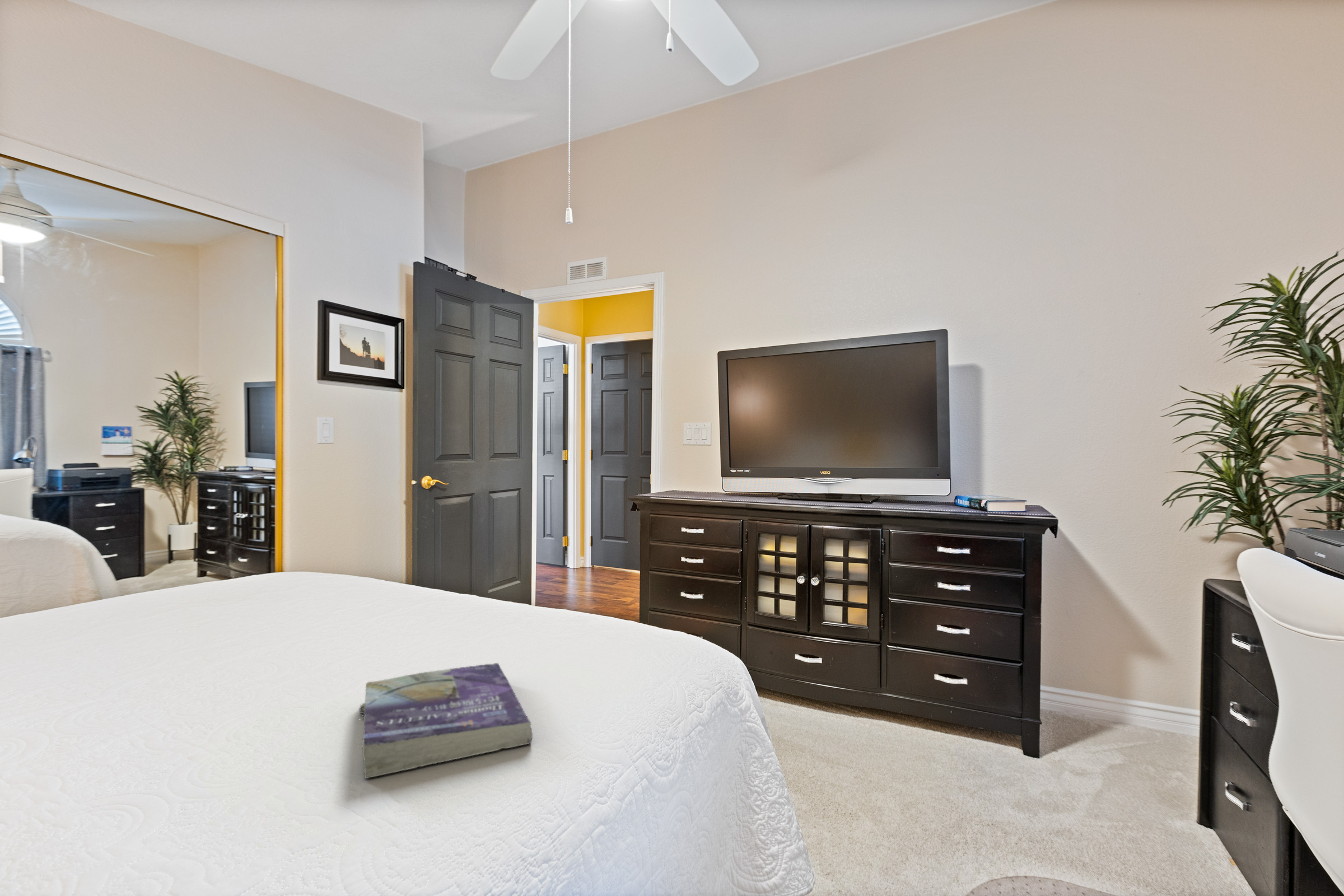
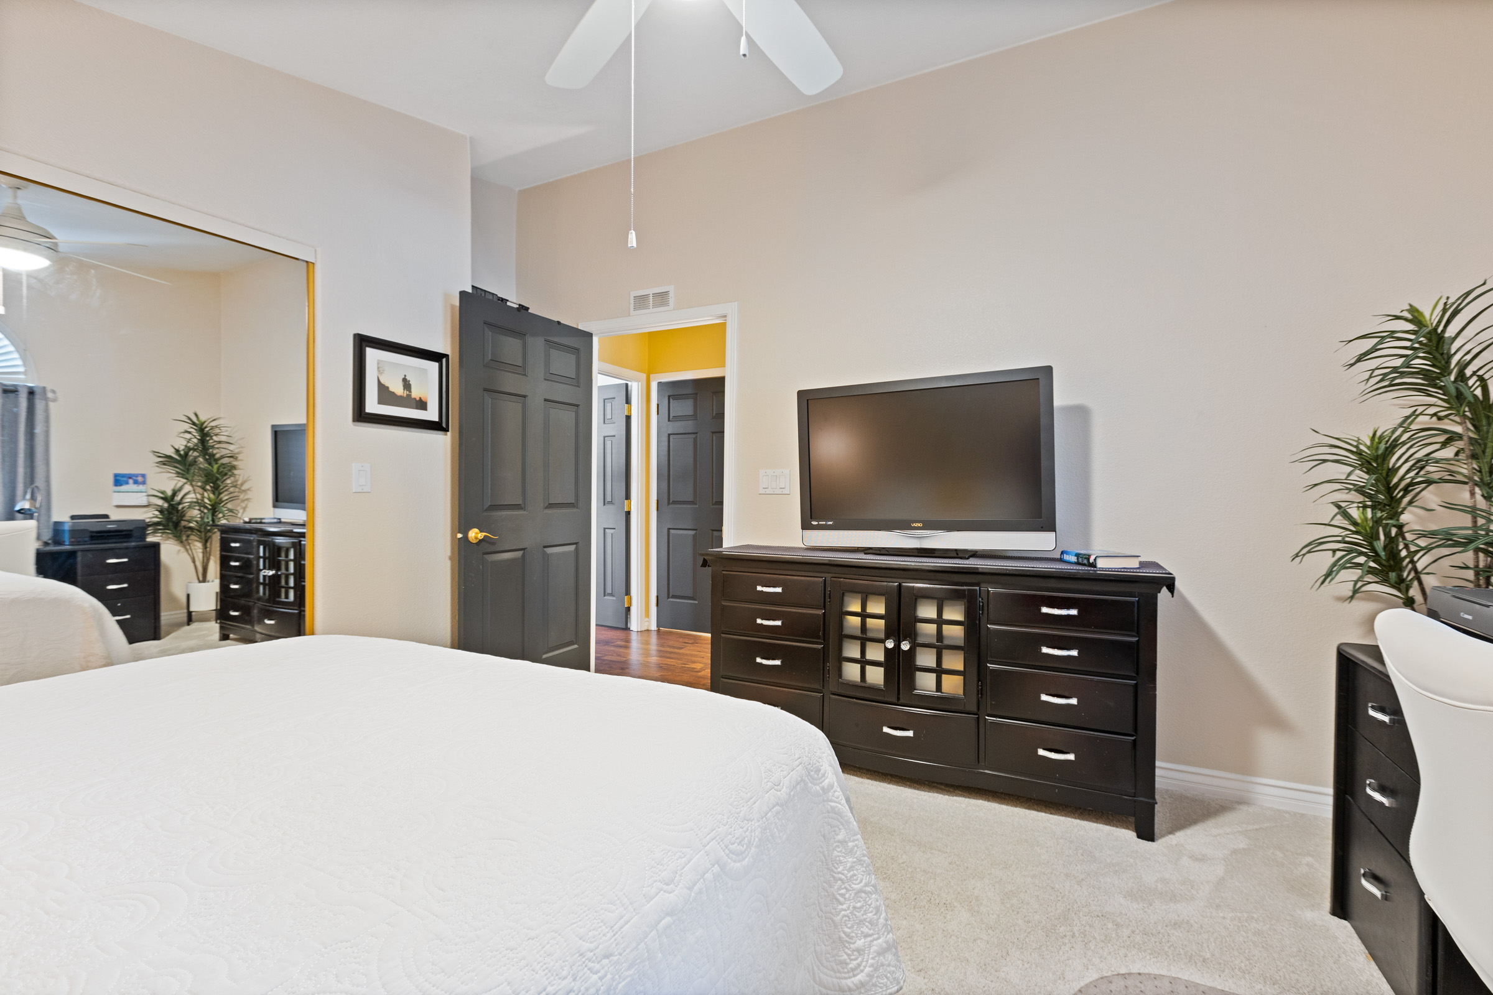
- book (442, 706)
